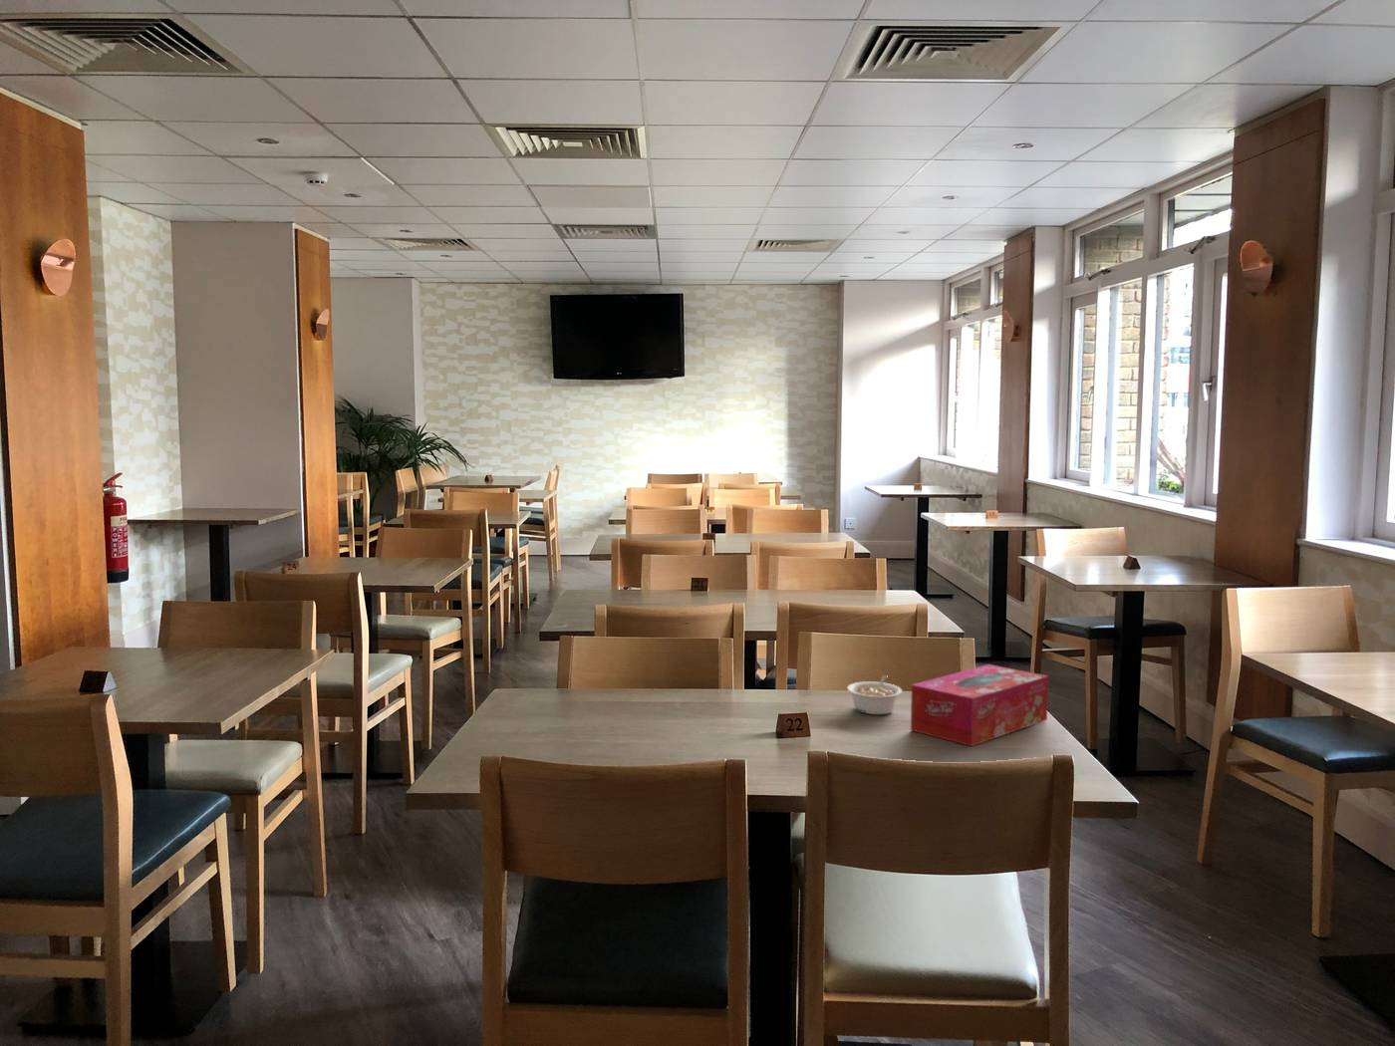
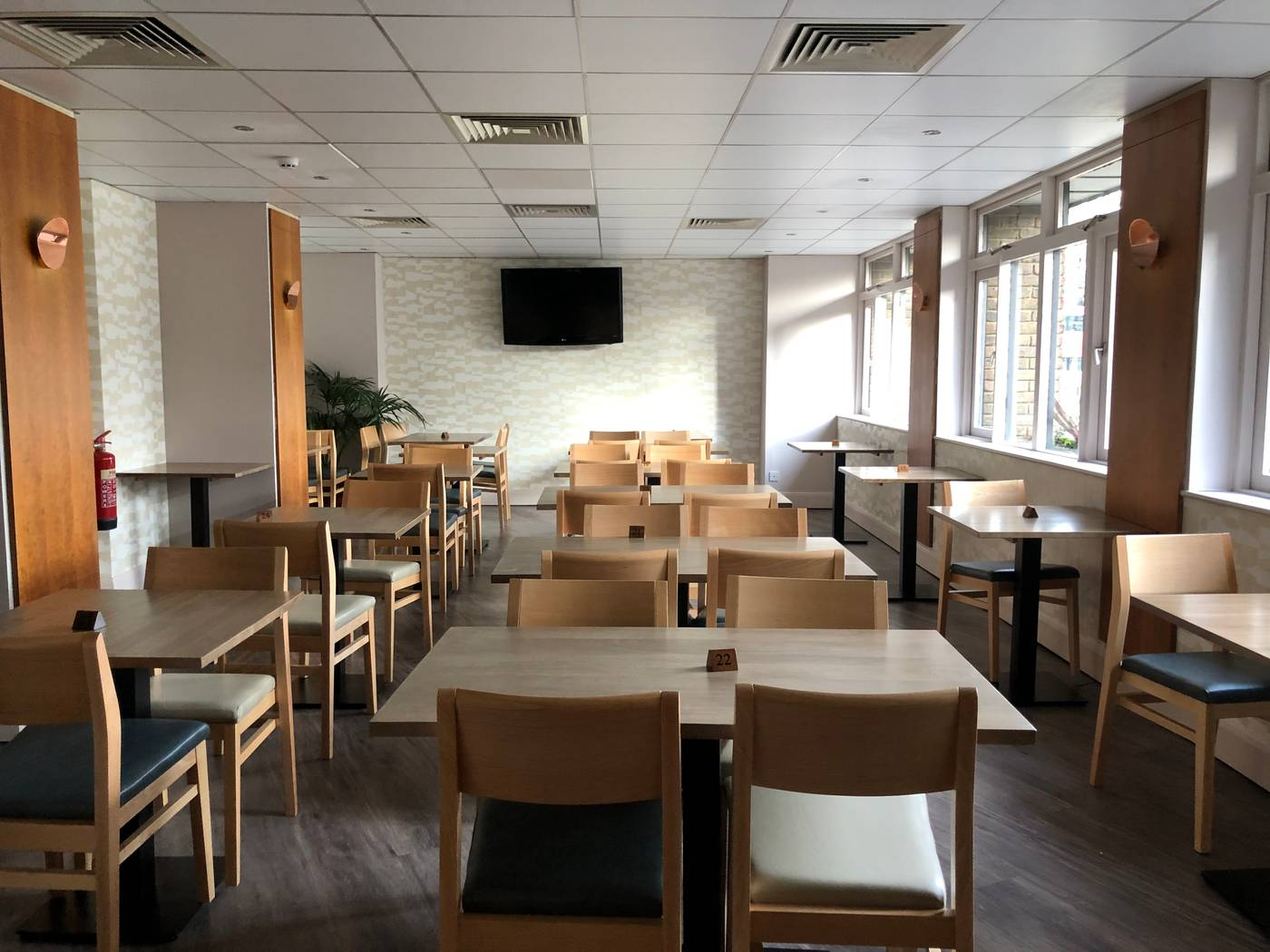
- tissue box (981, 702)
- legume (873, 697)
